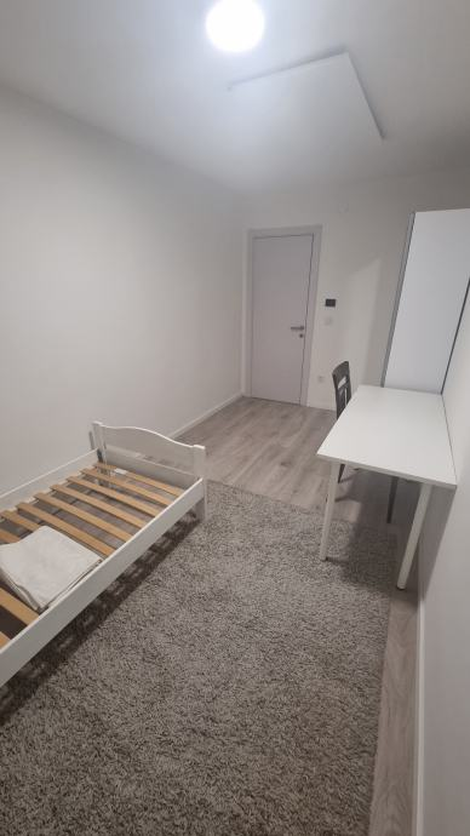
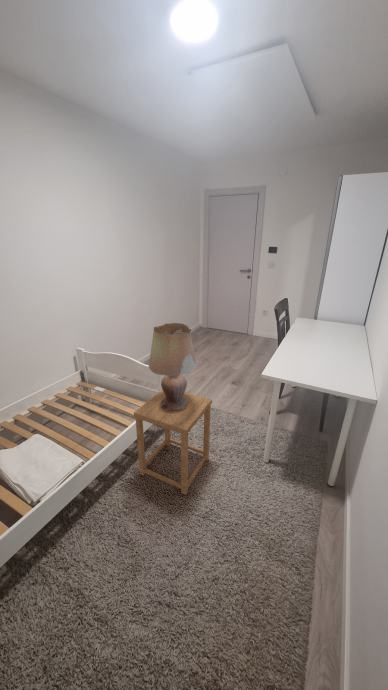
+ lamp (172, 366)
+ side table (173, 439)
